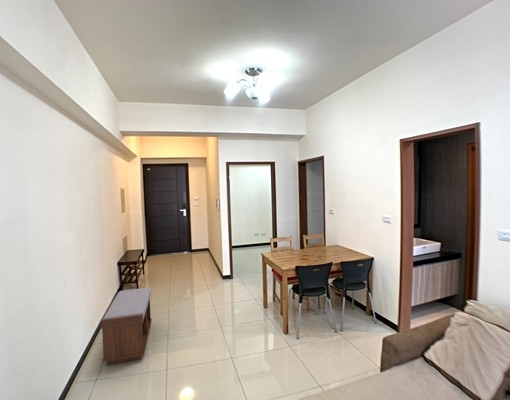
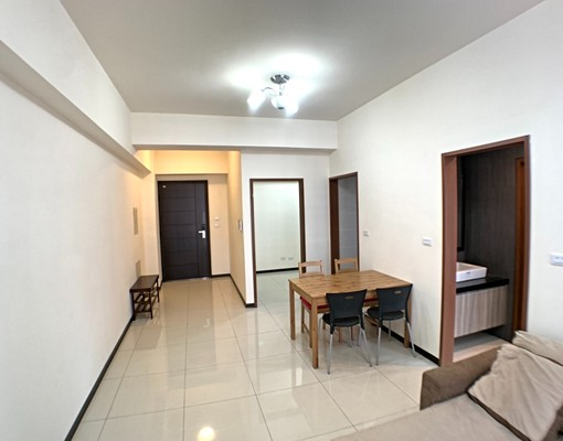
- bench (130, 321)
